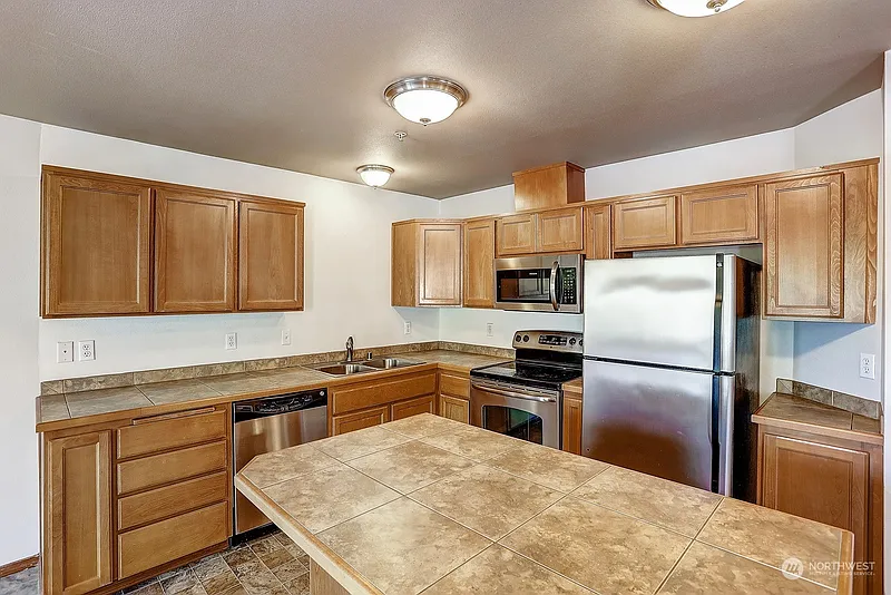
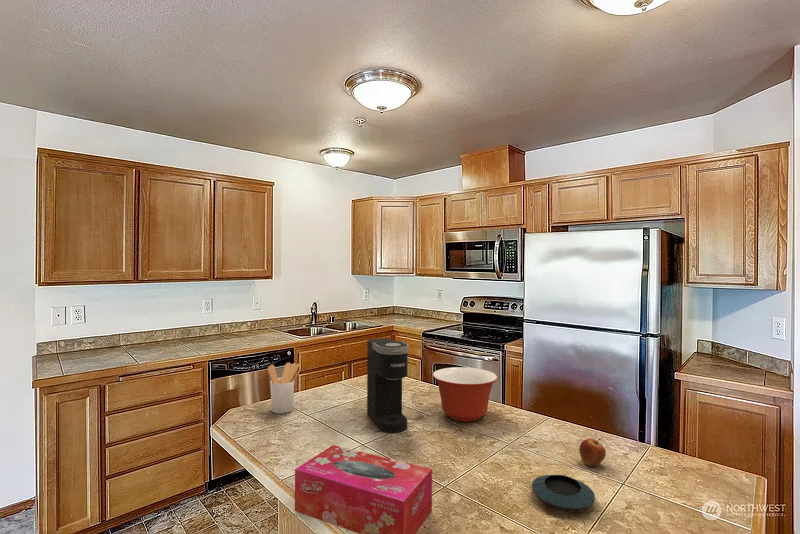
+ utensil holder (285, 386)
+ tissue box (363, 490)
+ coffee maker (386, 380)
+ saucer (562, 488)
+ mixing bowl (464, 395)
+ fruit (592, 450)
